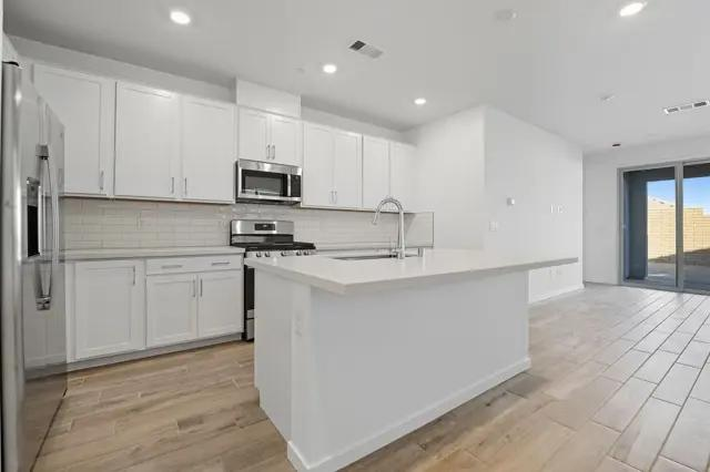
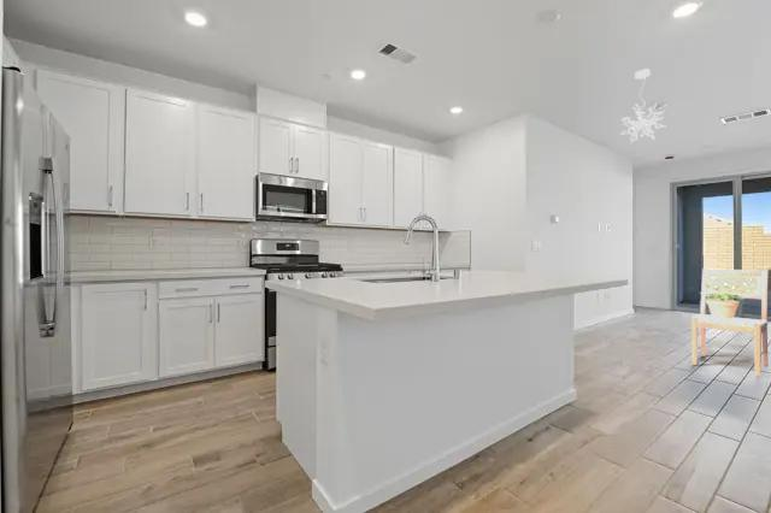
+ potted plant (723, 300)
+ chandelier (643, 105)
+ chair (729, 319)
